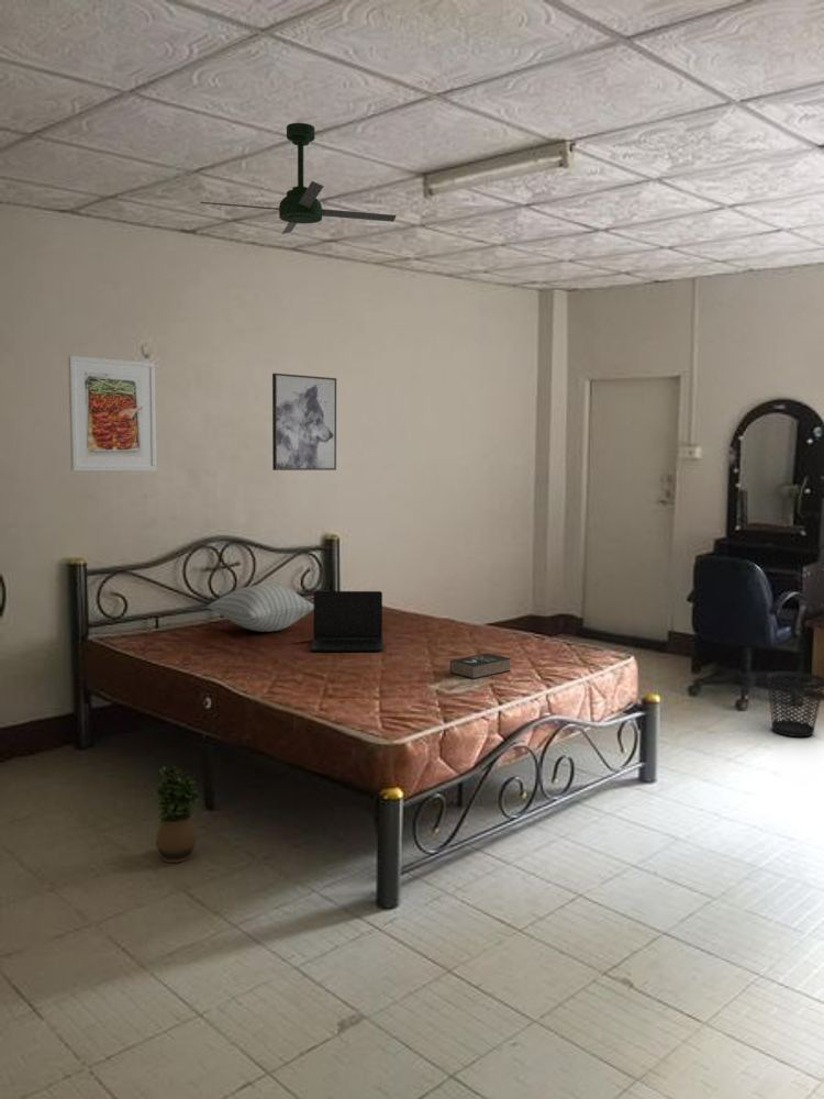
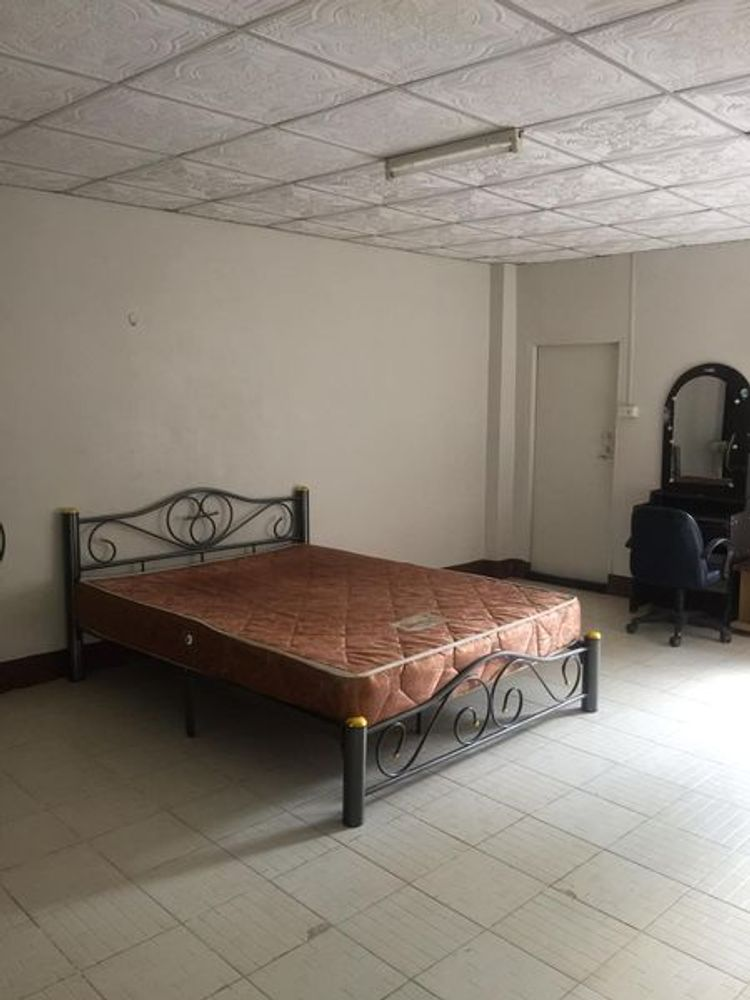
- book (480, 665)
- wastebasket (793, 704)
- potted plant (175, 812)
- wall art (304, 423)
- laptop (347, 620)
- pillow (263, 607)
- ceiling fan (300, 174)
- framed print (113, 415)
